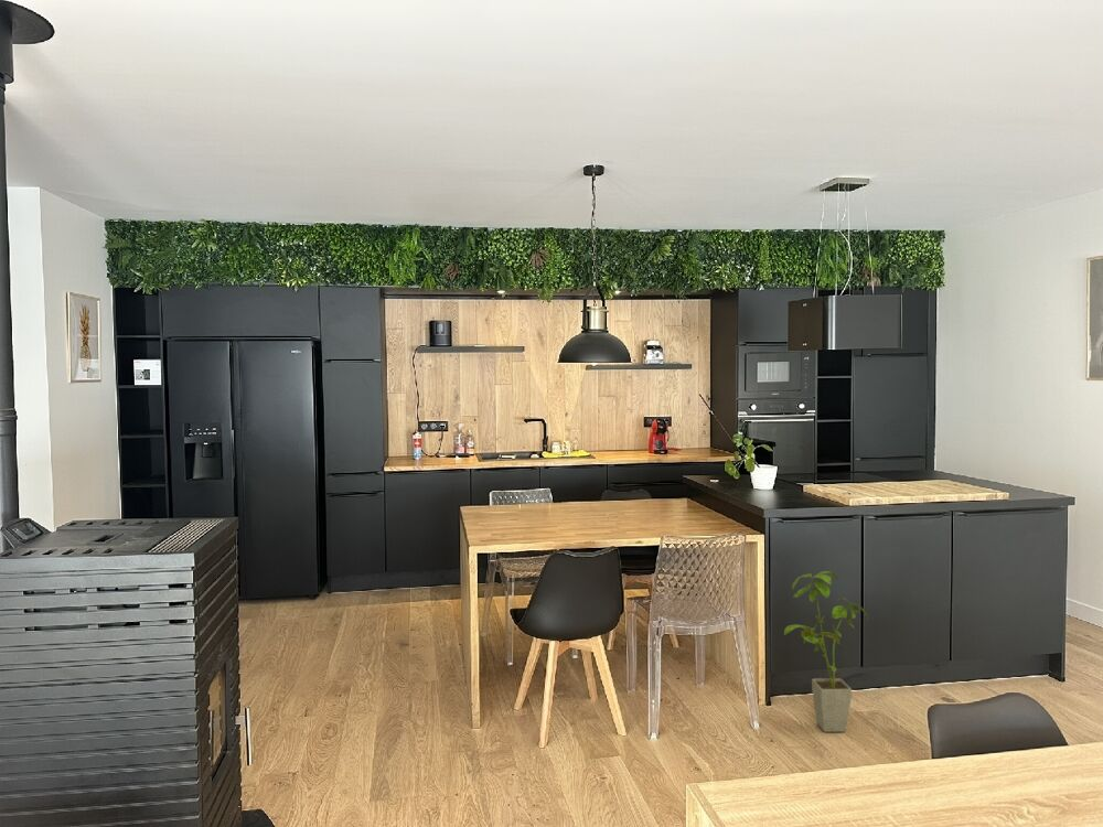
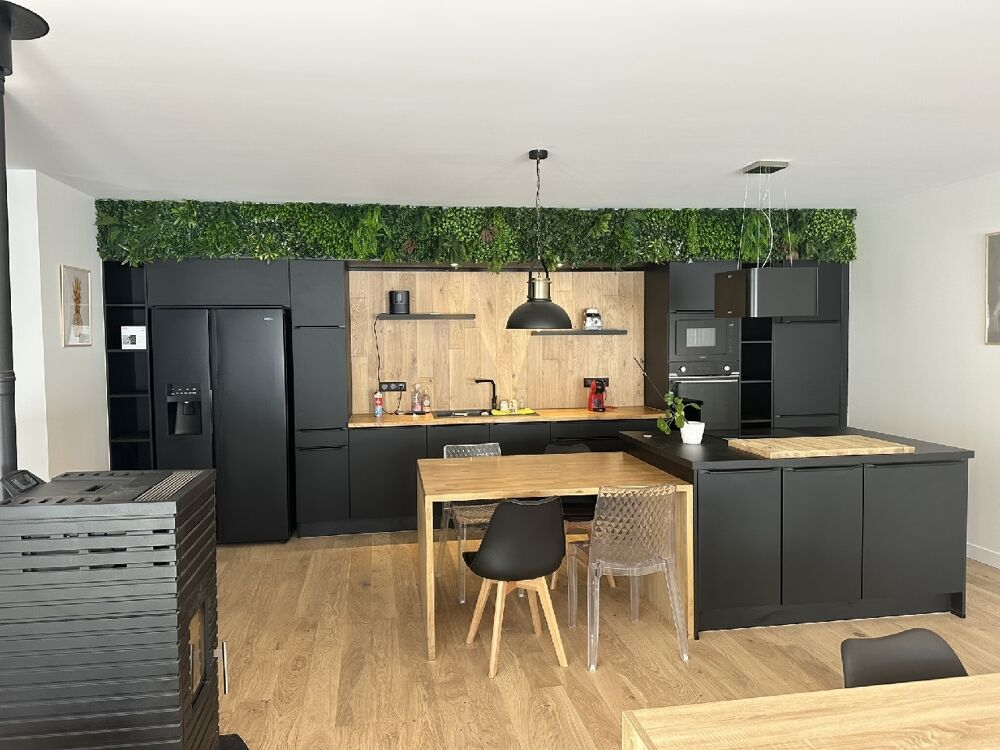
- house plant (817, 648)
